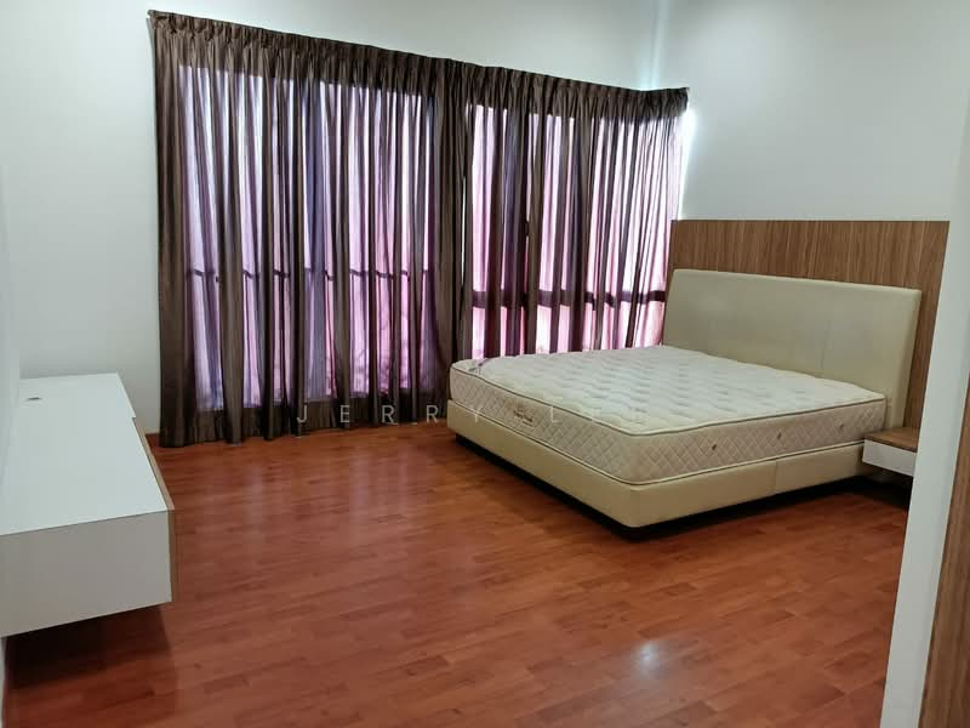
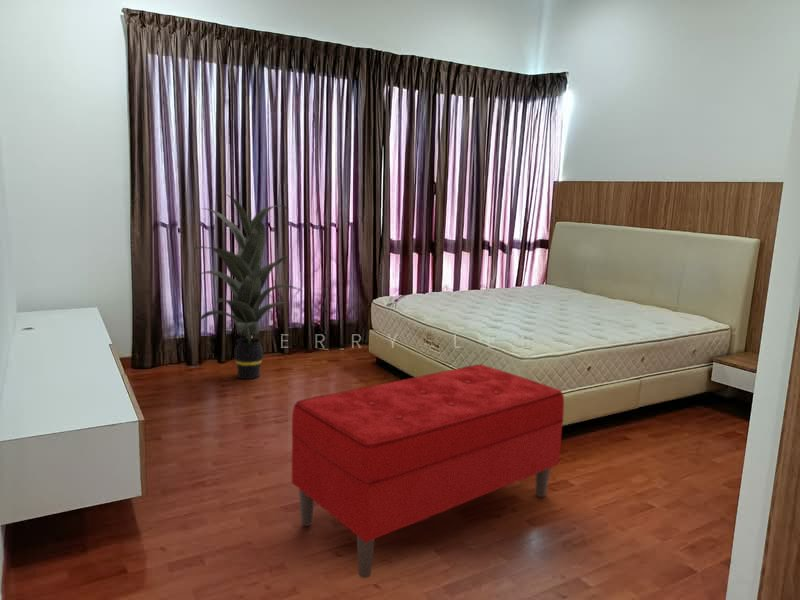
+ bench (433, 453)
+ indoor plant (241, 286)
